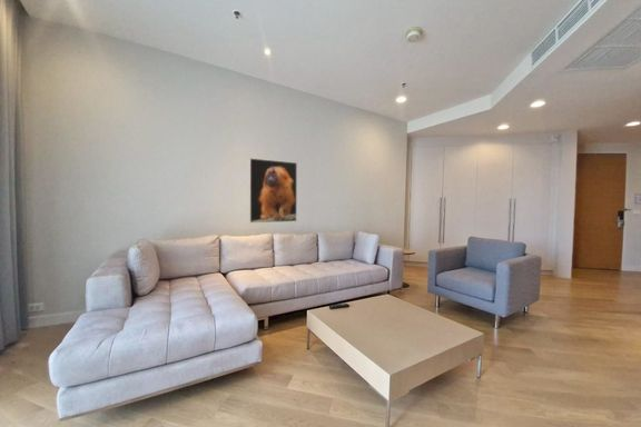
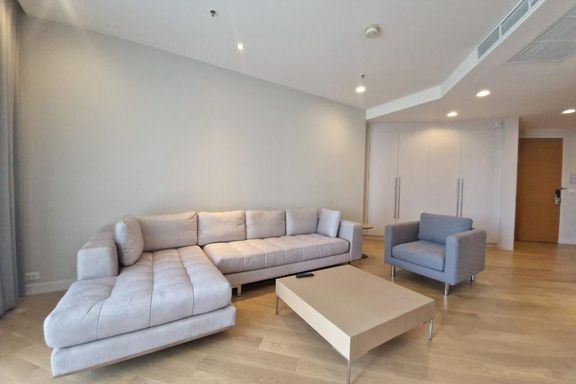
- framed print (274, 191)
